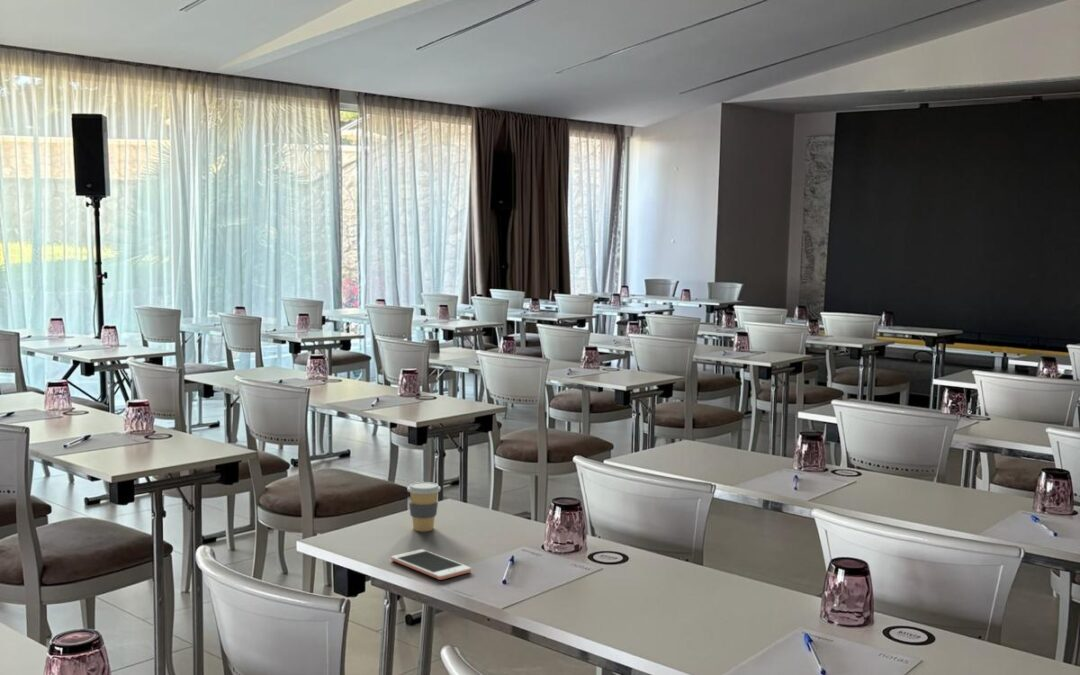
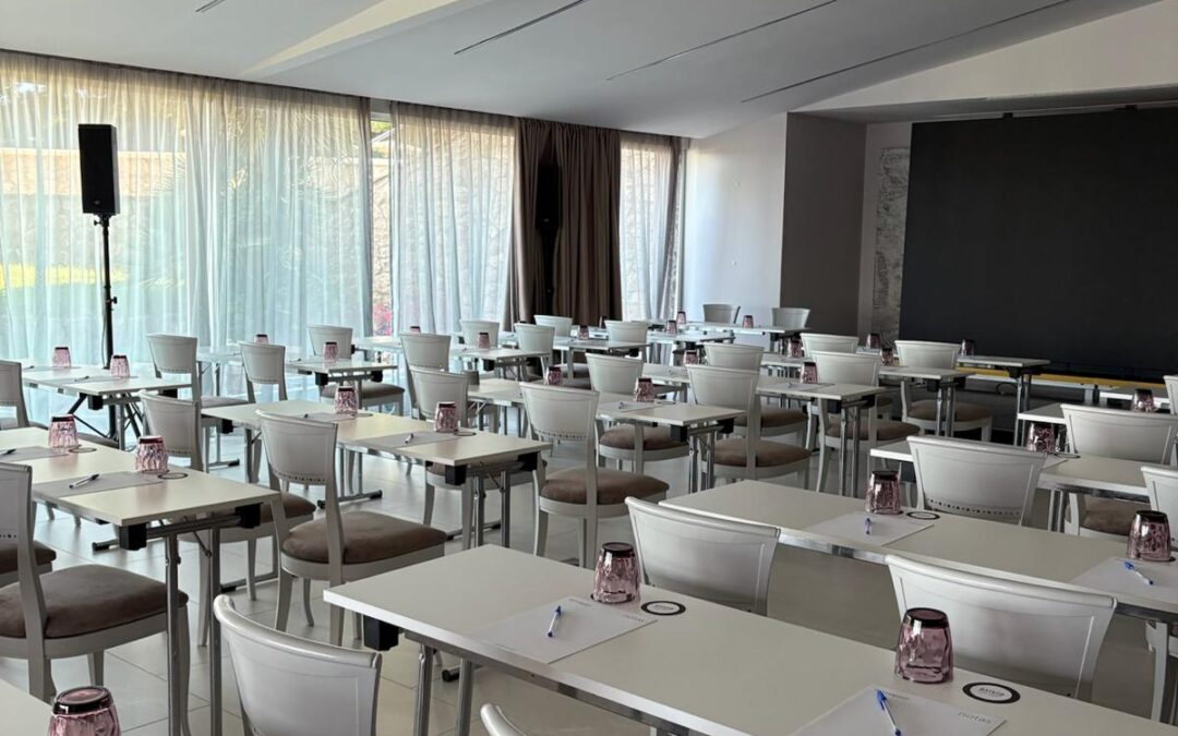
- coffee cup (423, 506)
- cell phone (430, 563)
